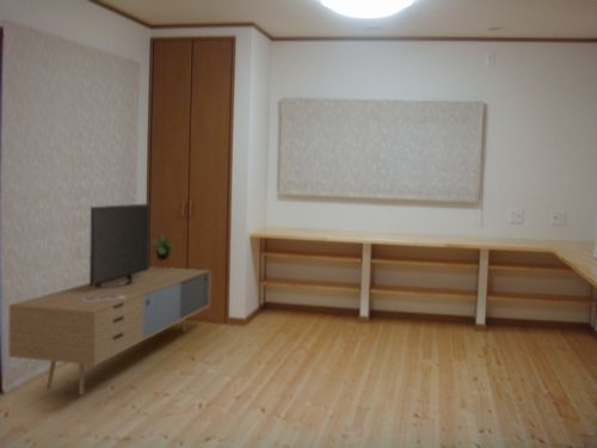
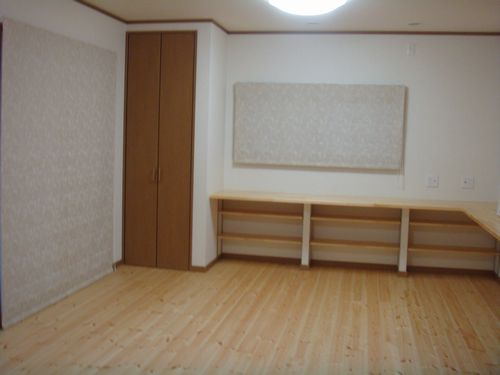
- media console (127, 282)
